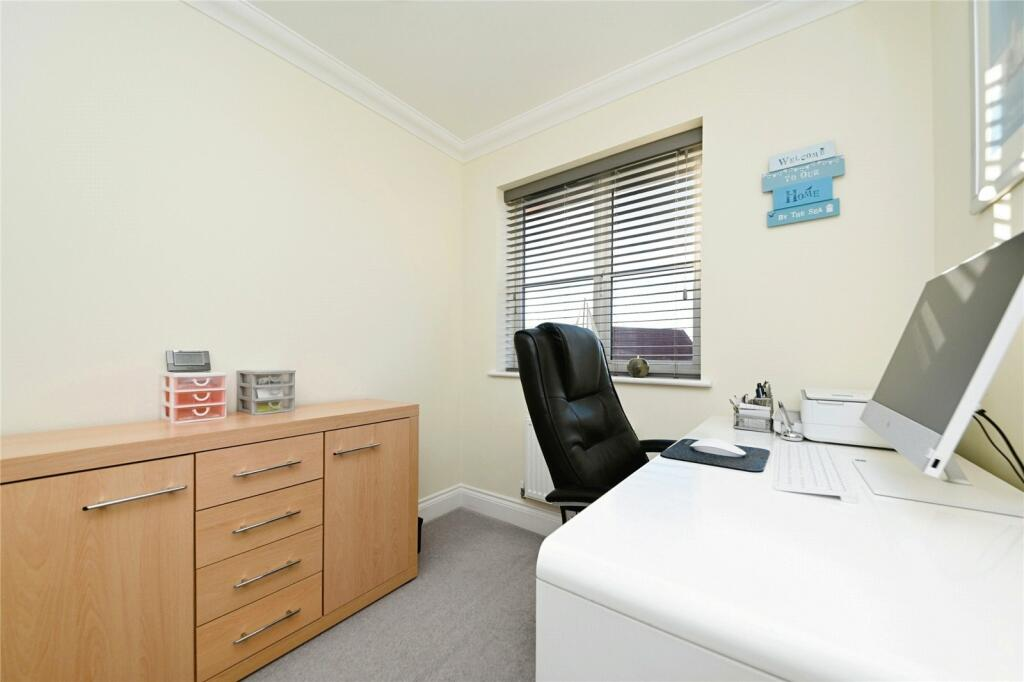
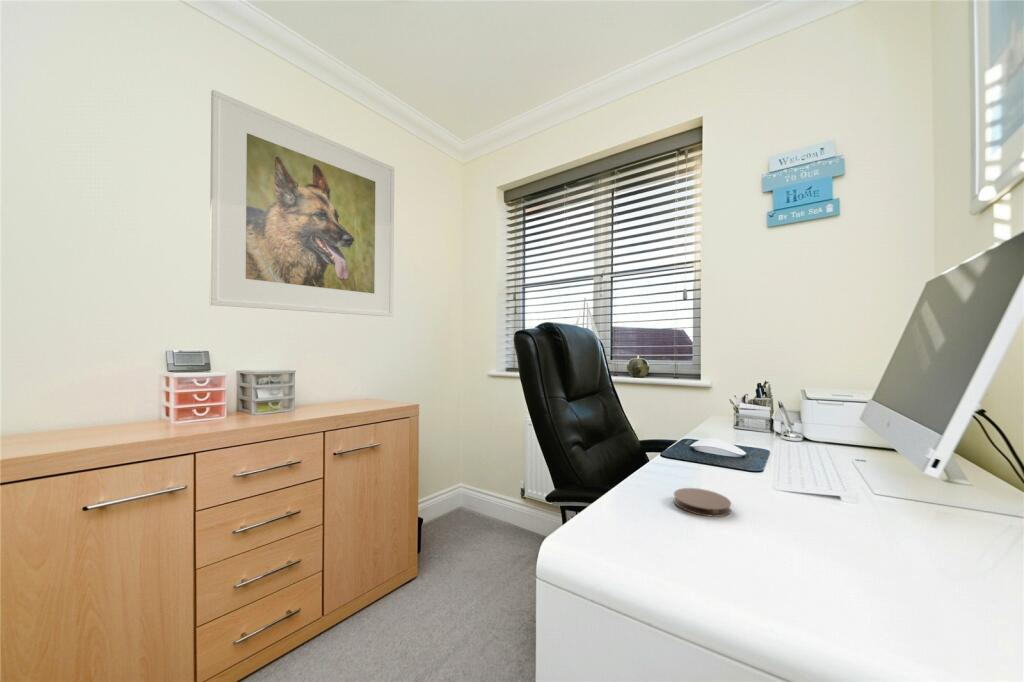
+ coaster (701, 501)
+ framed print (318, 224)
